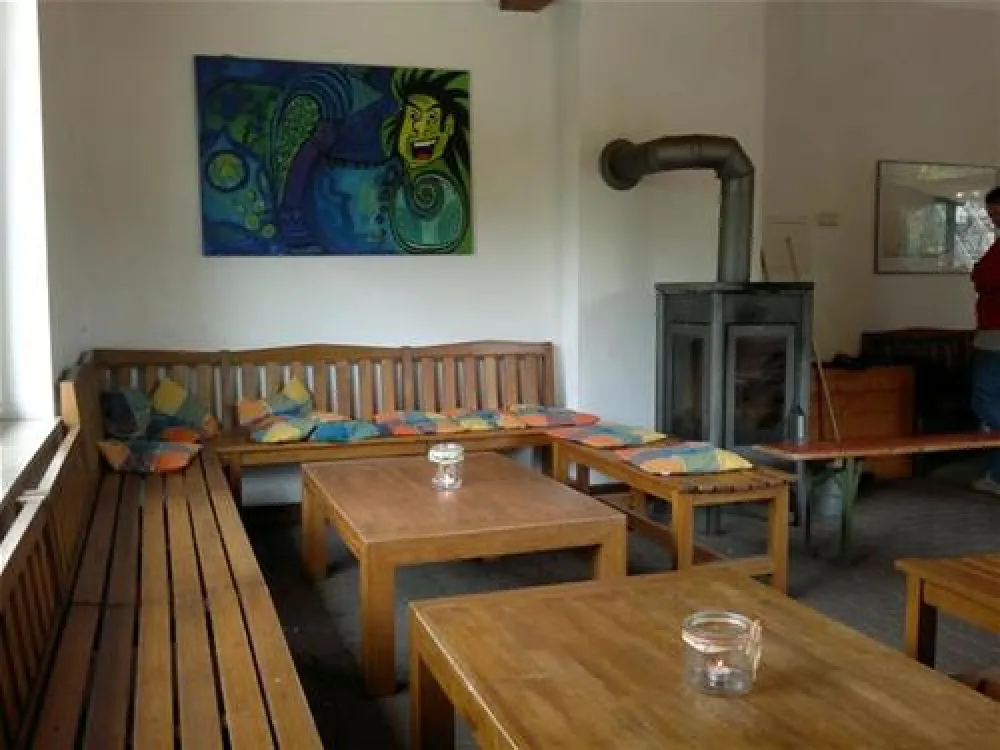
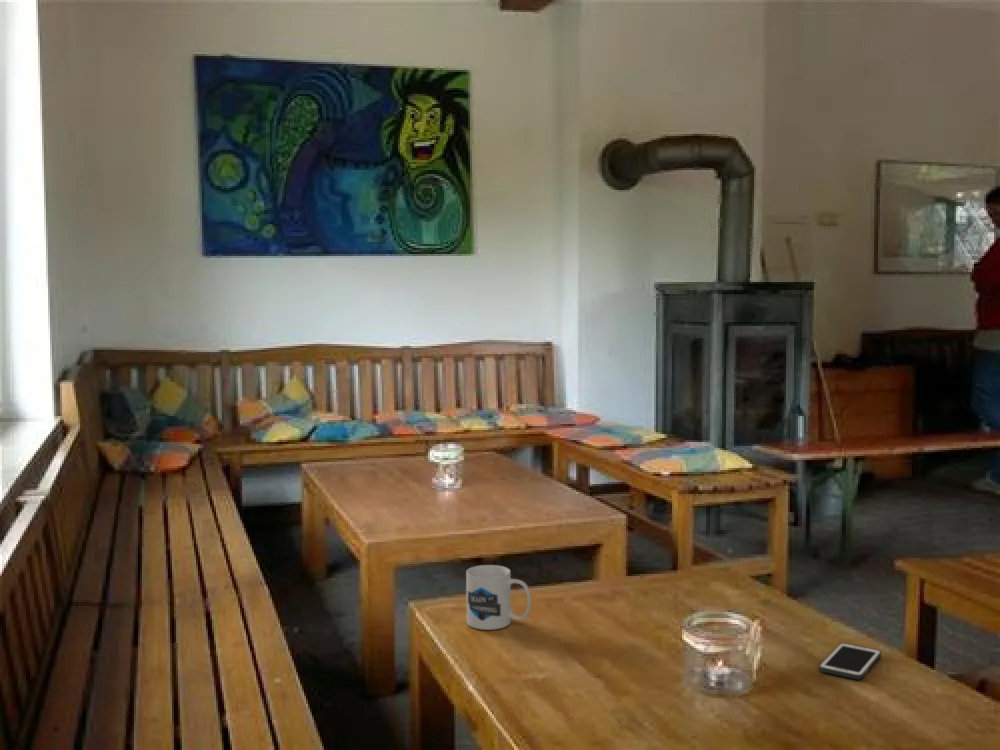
+ cell phone (850, 660)
+ mug (495, 598)
